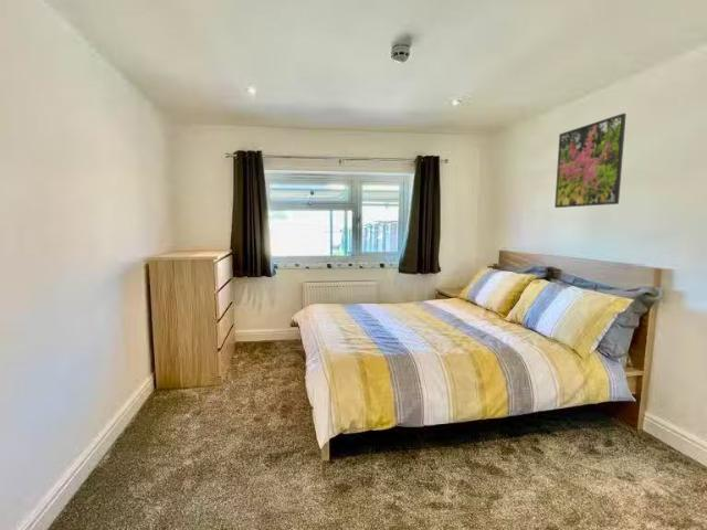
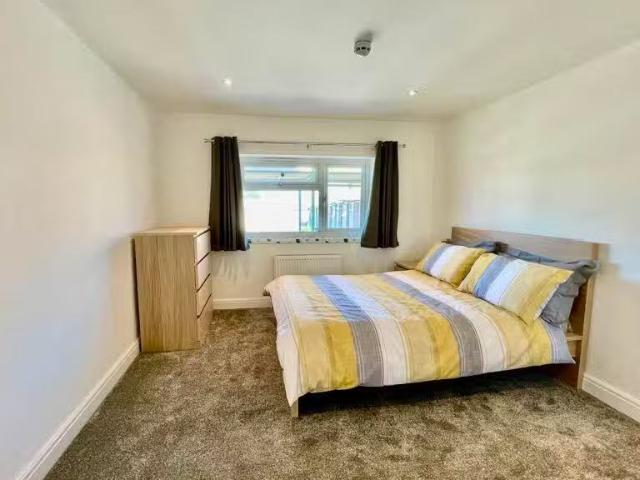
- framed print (585, 166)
